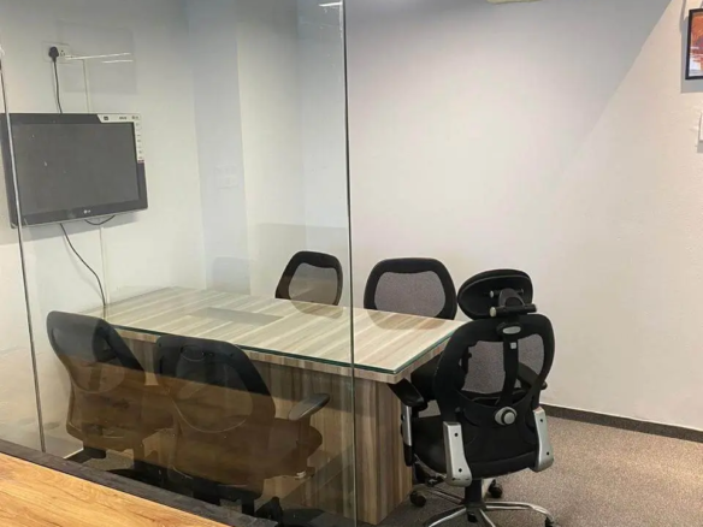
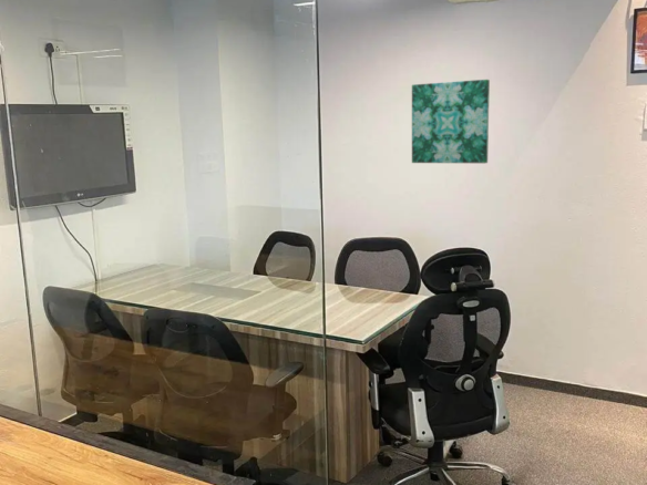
+ wall art (449, 123)
